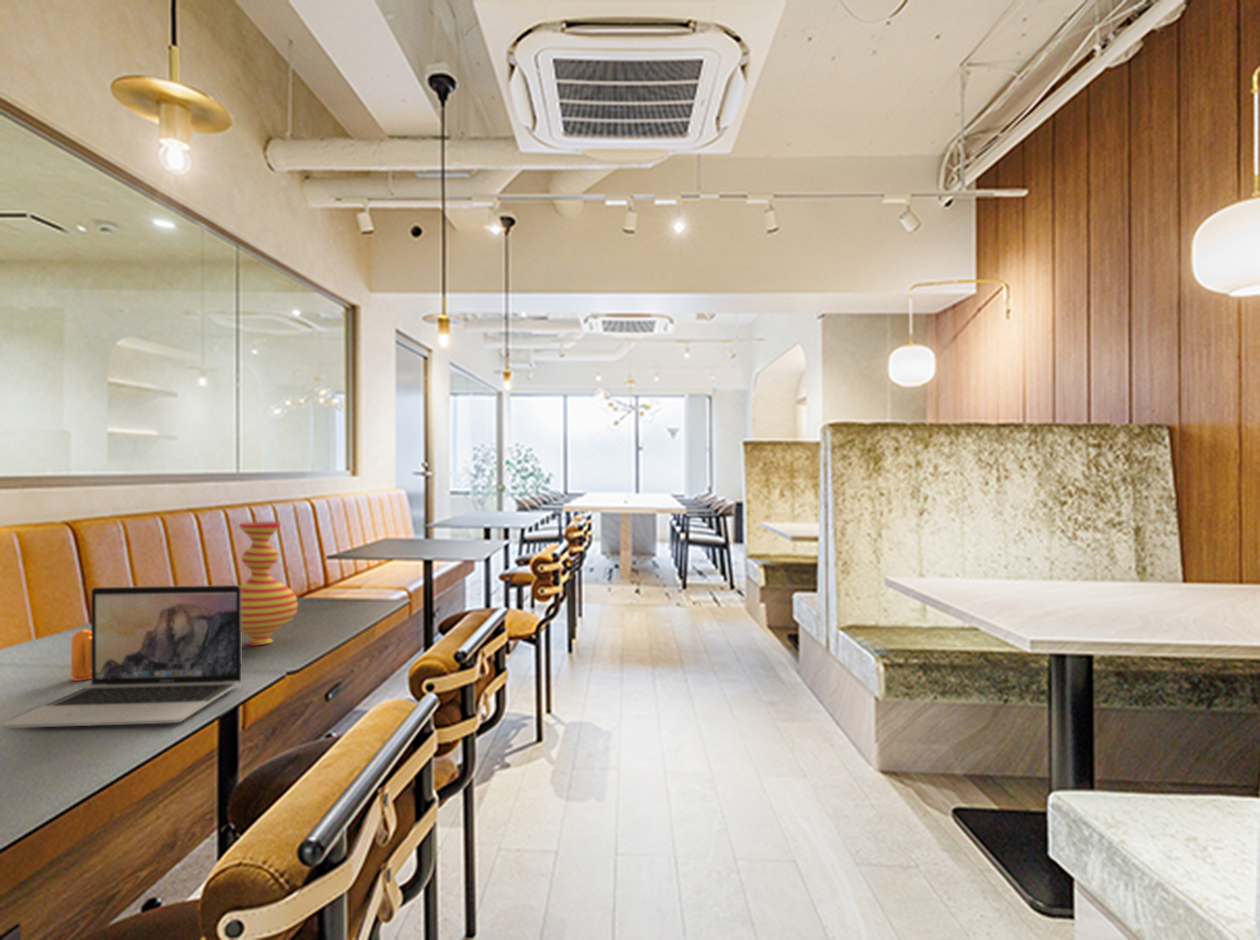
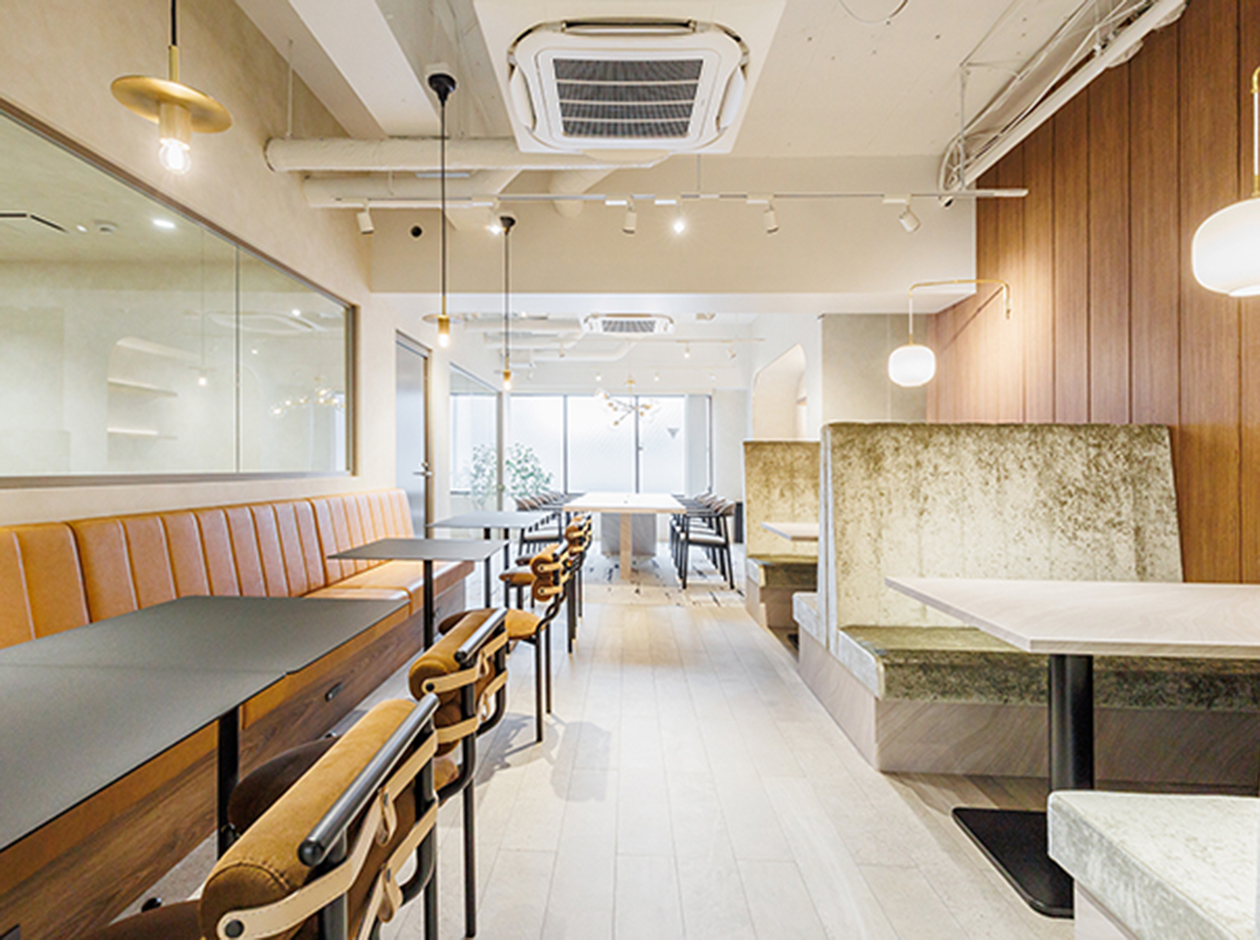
- pepper shaker (90, 651)
- laptop (132, 650)
- vase (260, 582)
